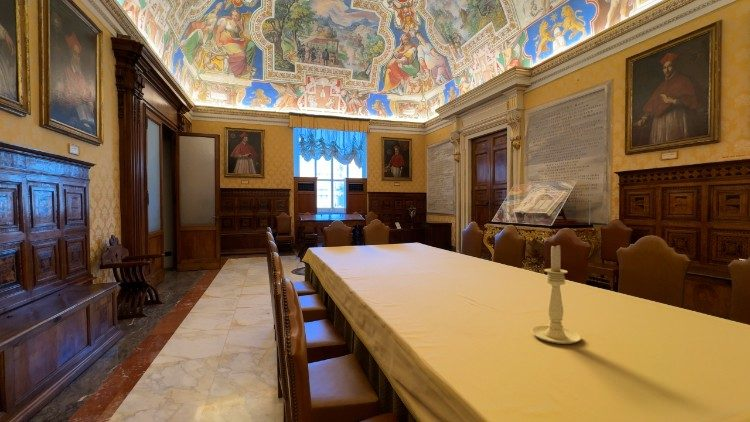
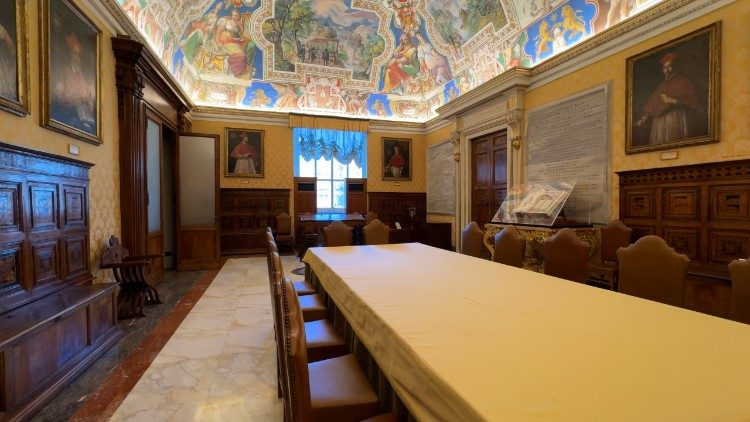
- candle holder (555, 290)
